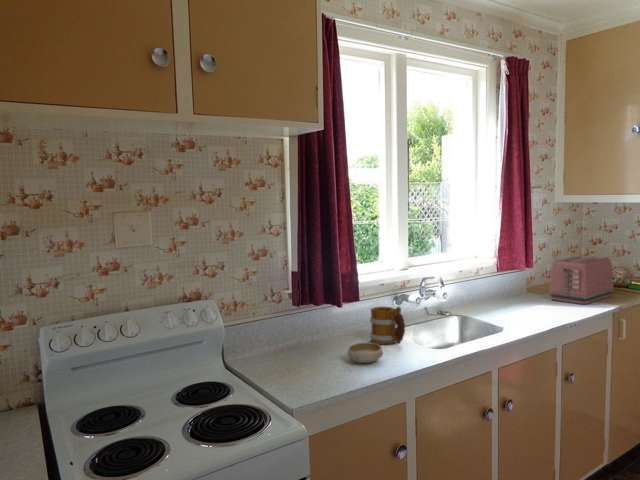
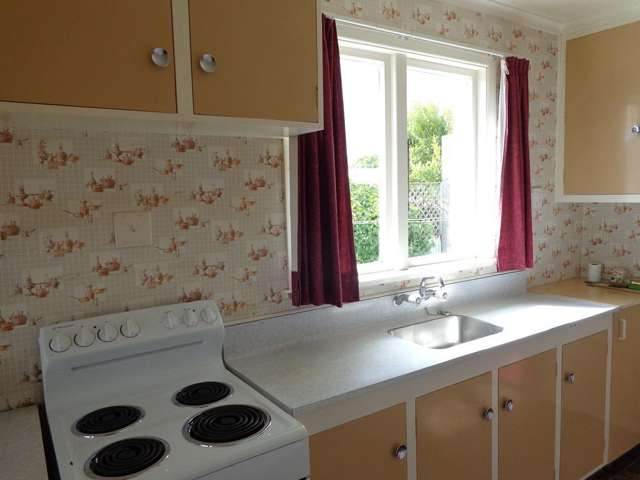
- bowl (365, 353)
- mug (388, 323)
- toaster (580, 278)
